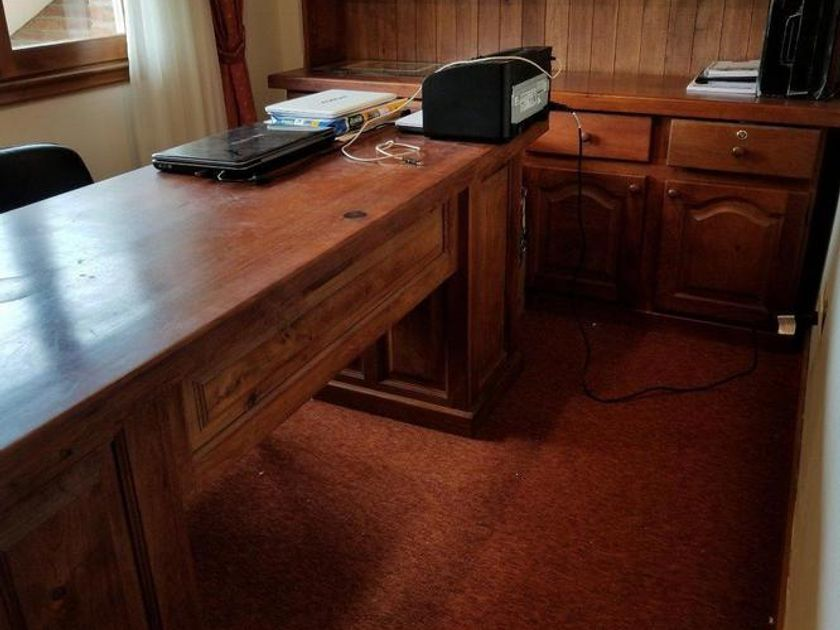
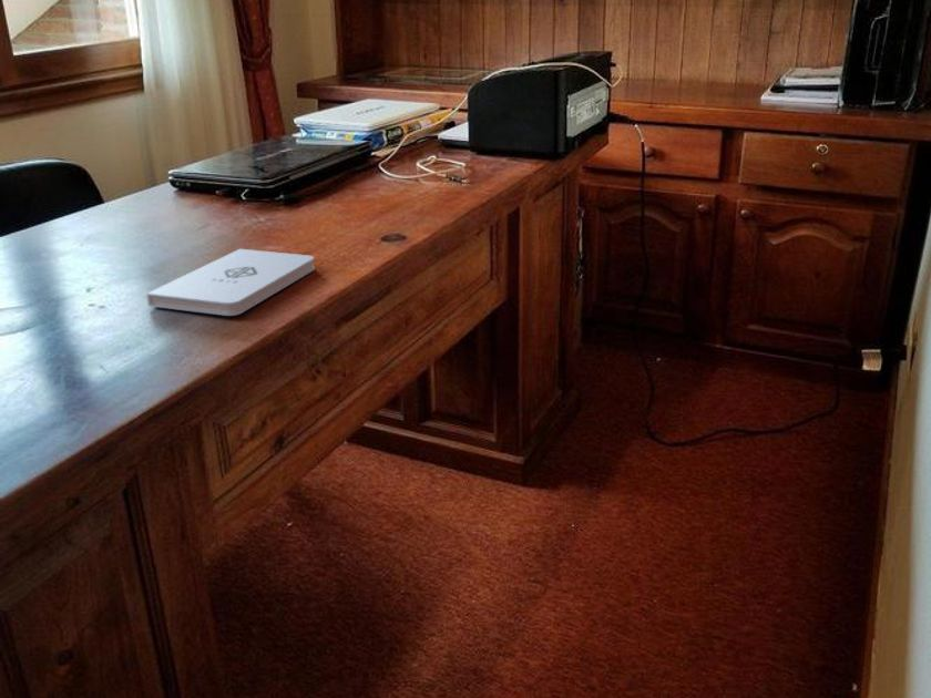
+ notepad (237, 279)
